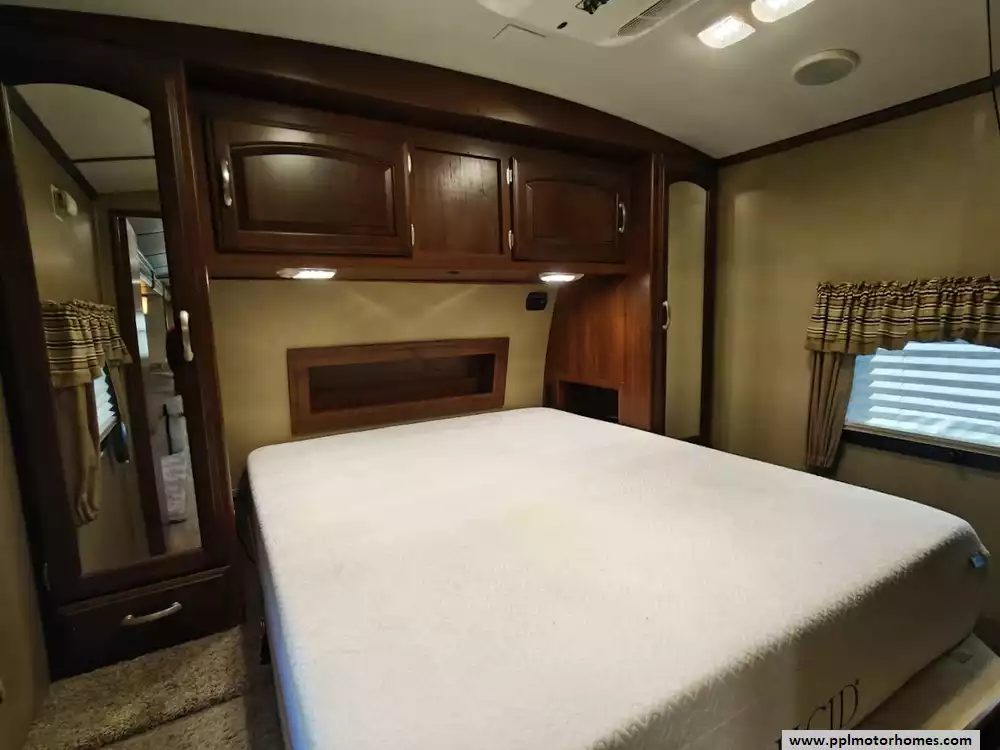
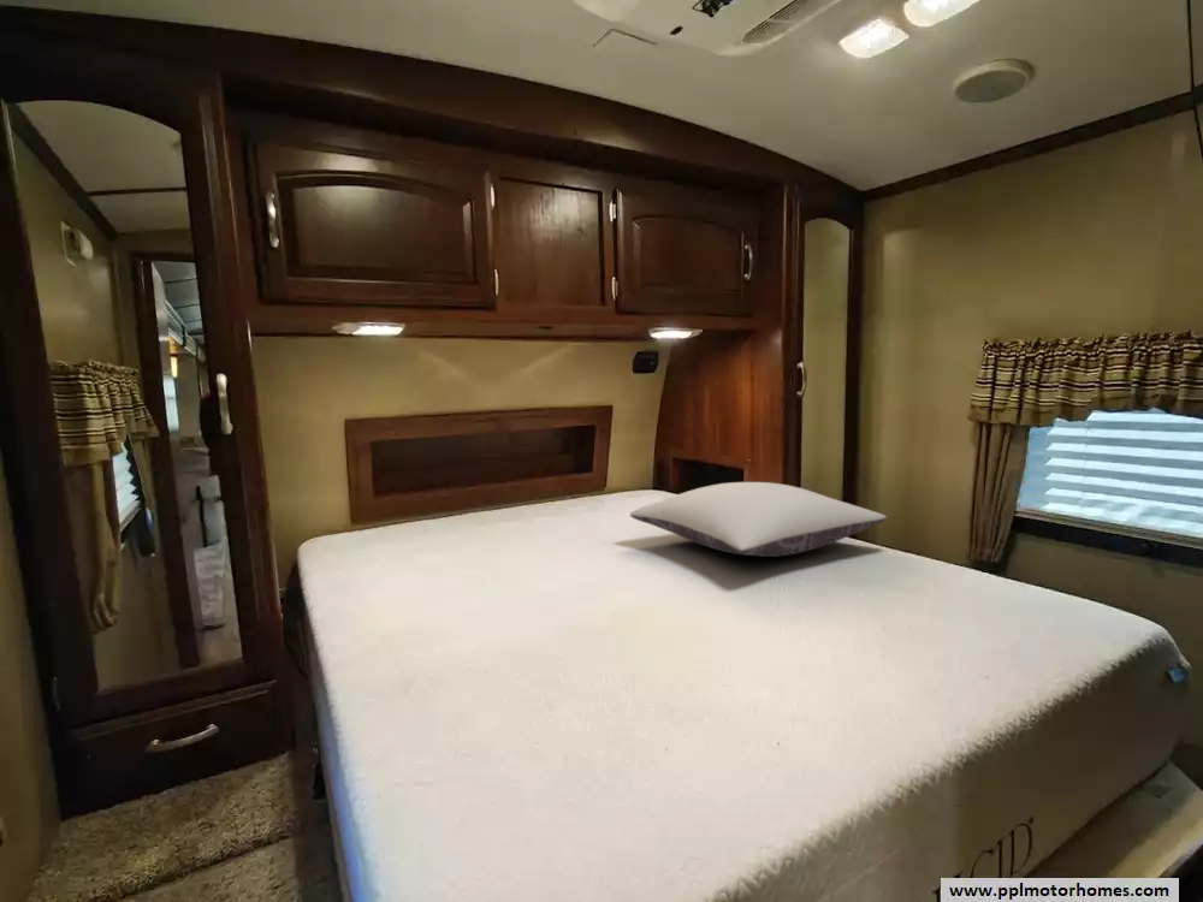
+ pillow (752, 515)
